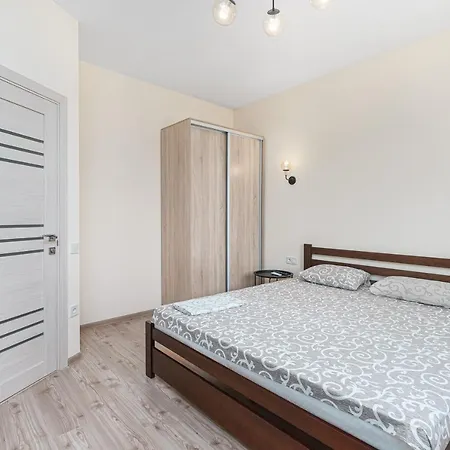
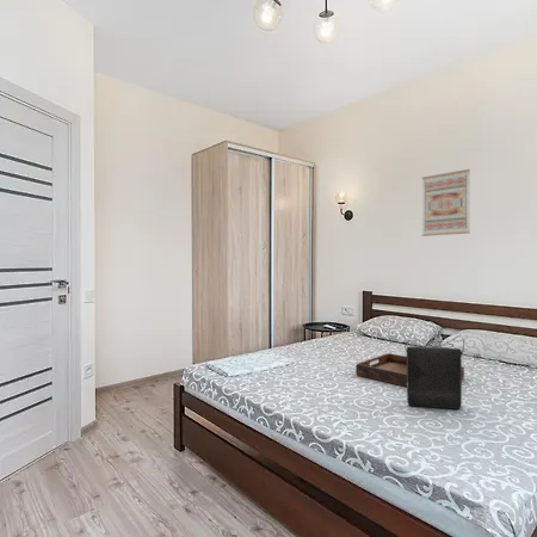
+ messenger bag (433, 370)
+ serving tray (406, 370)
+ wall art (444, 204)
